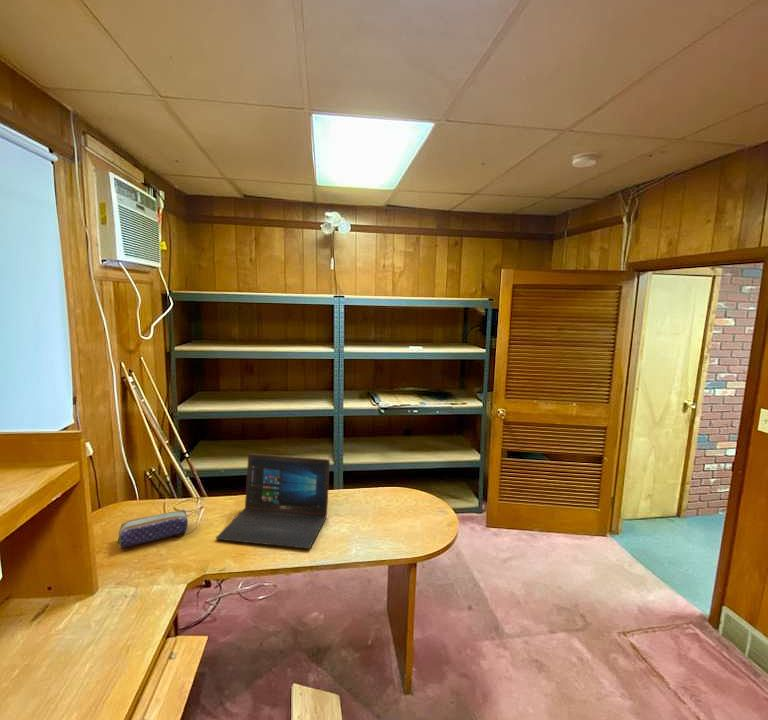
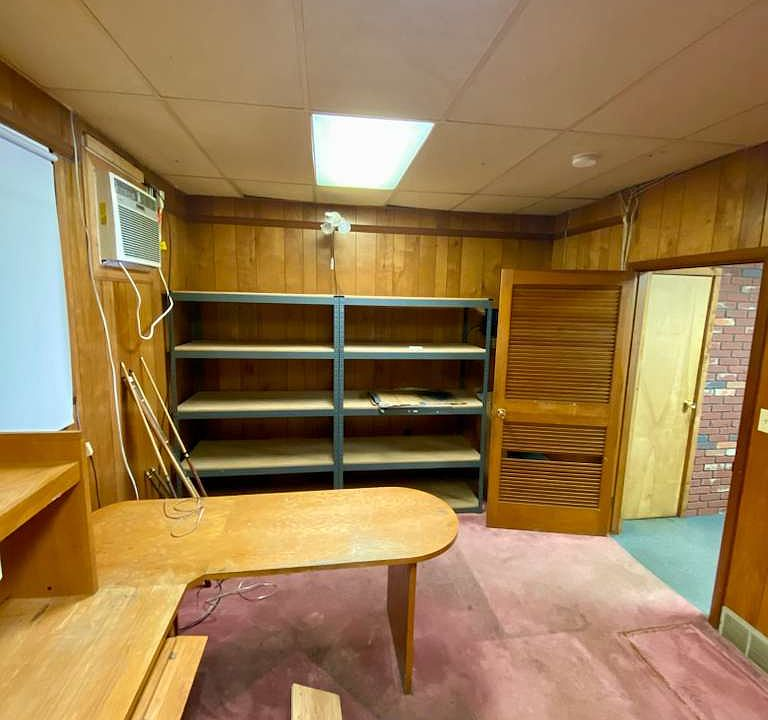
- laptop (276, 497)
- pencil case (153, 527)
